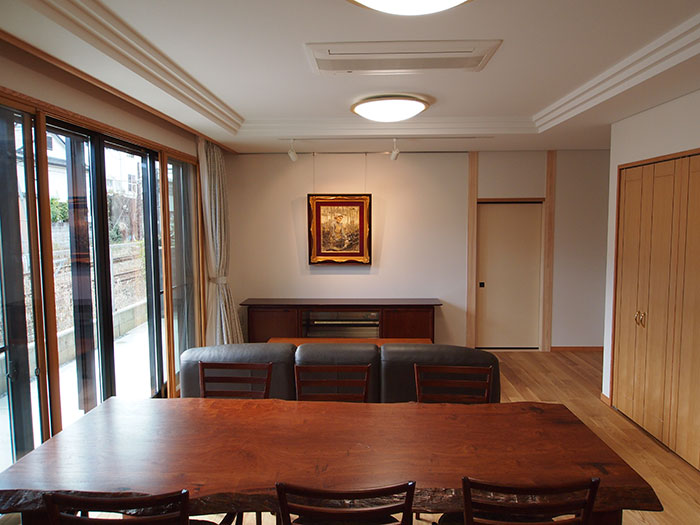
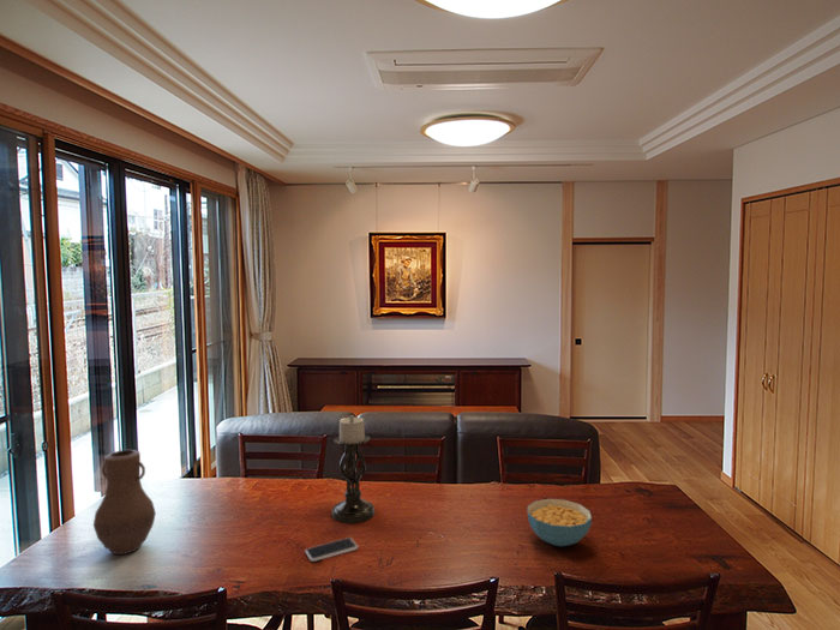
+ vase (124, 500)
+ candle holder (353, 466)
+ cereal bowl (558, 527)
+ smartphone (331, 548)
